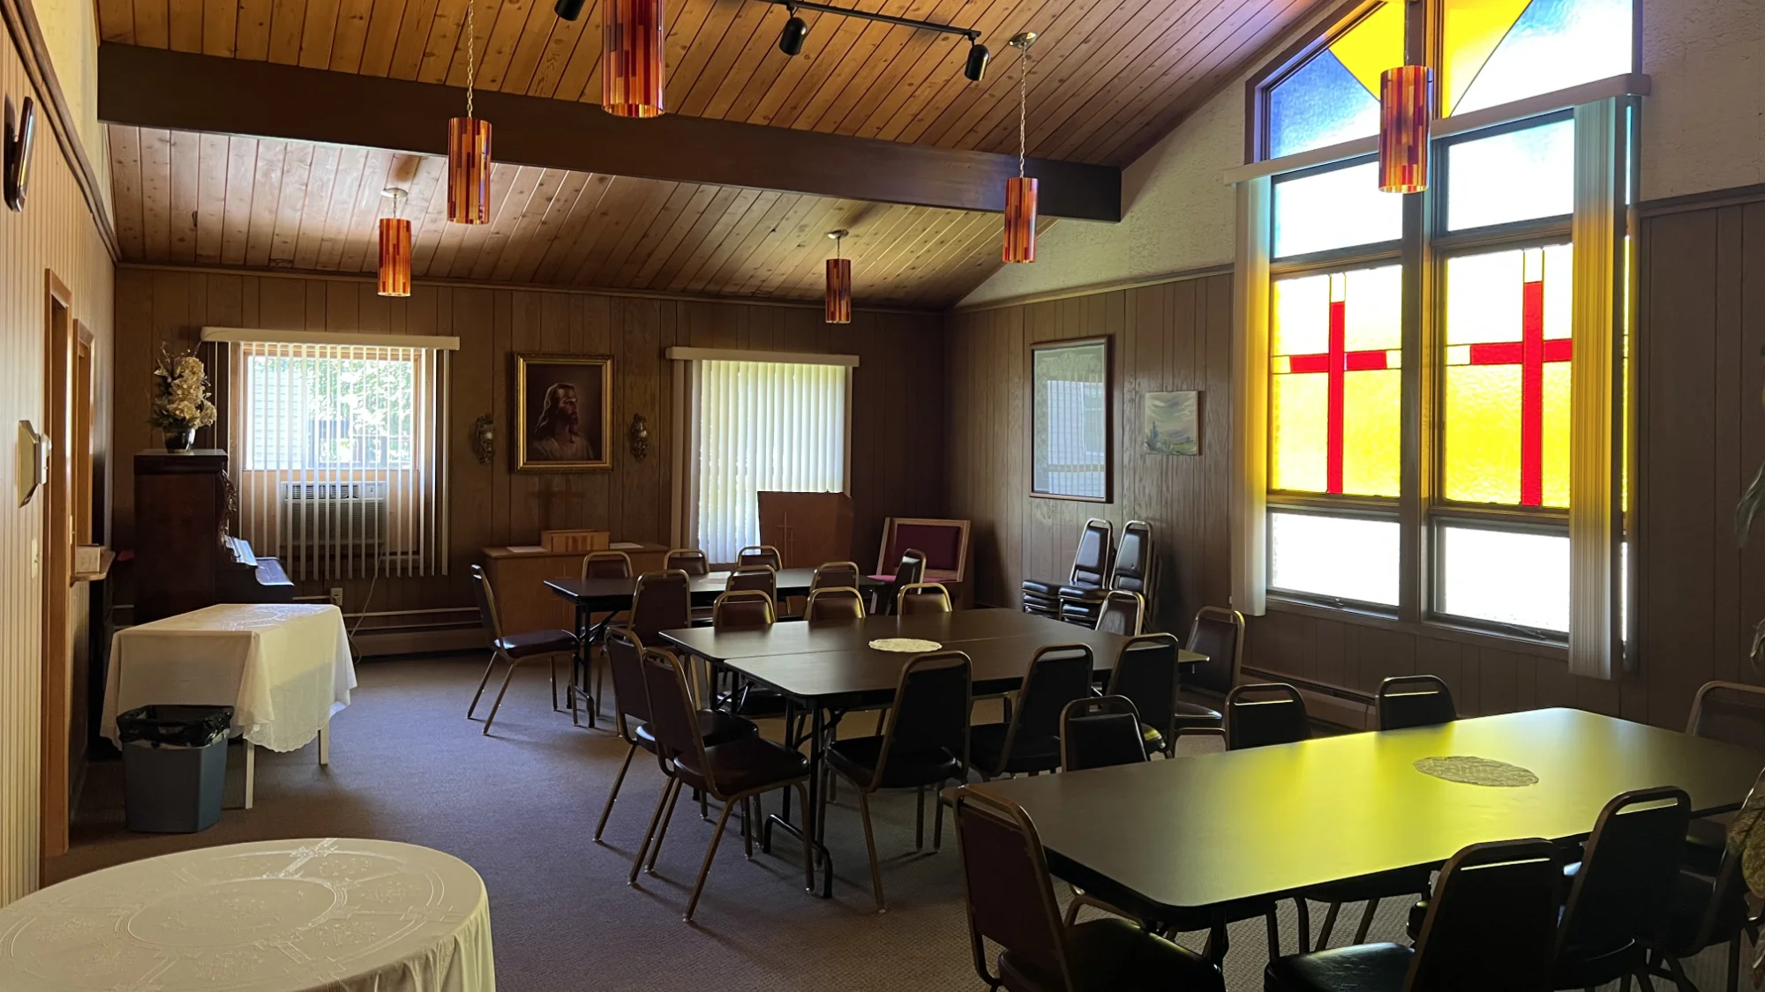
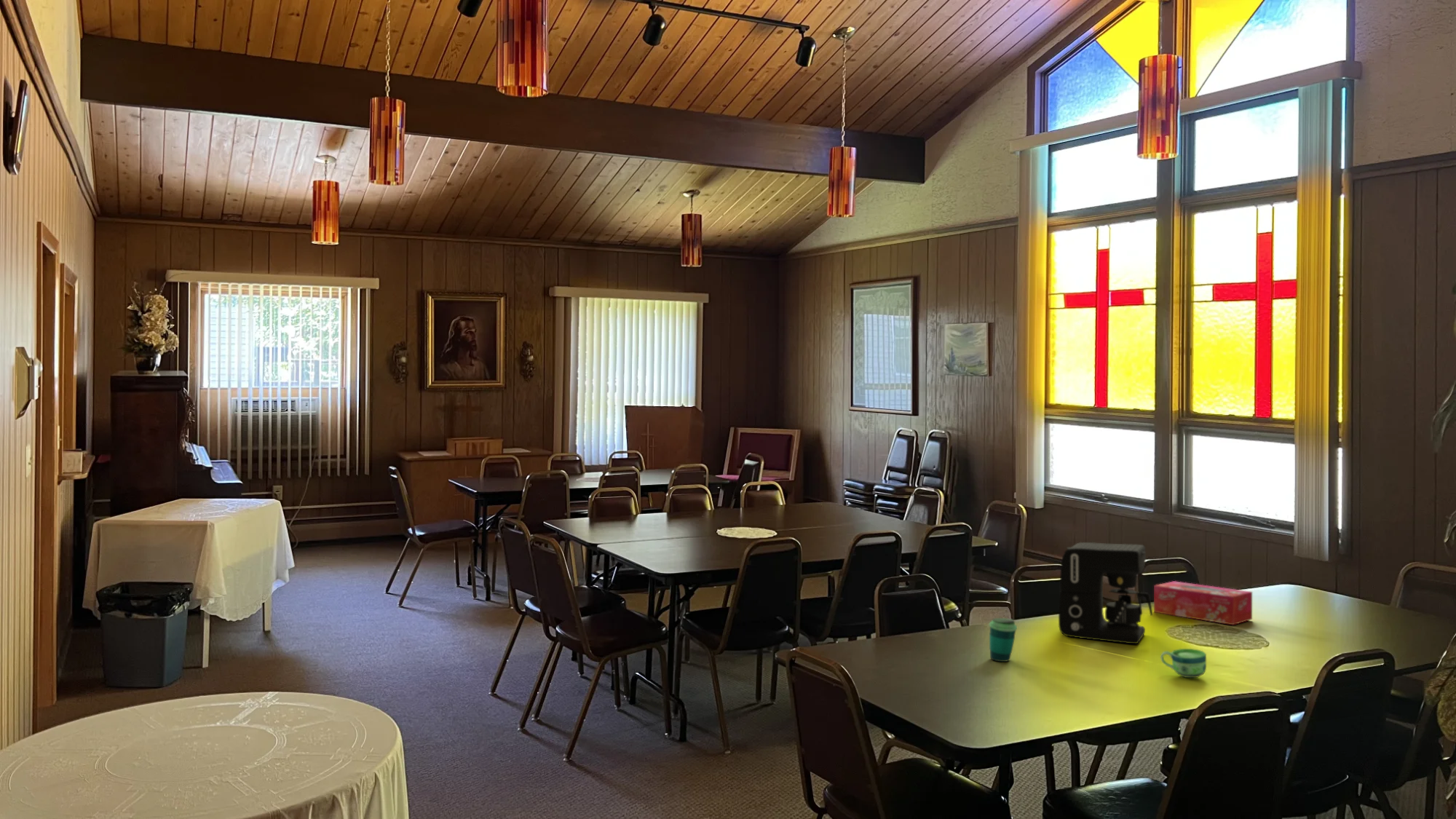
+ cup (1002, 640)
+ tissue box (1202, 602)
+ cup (1183, 663)
+ coffee maker (1109, 591)
